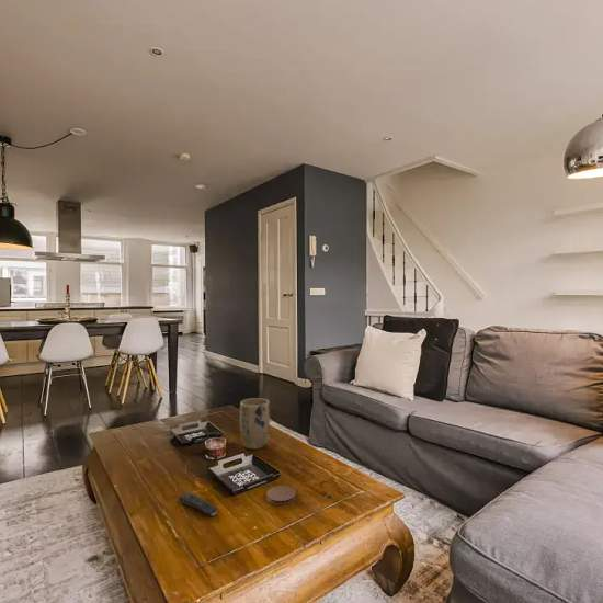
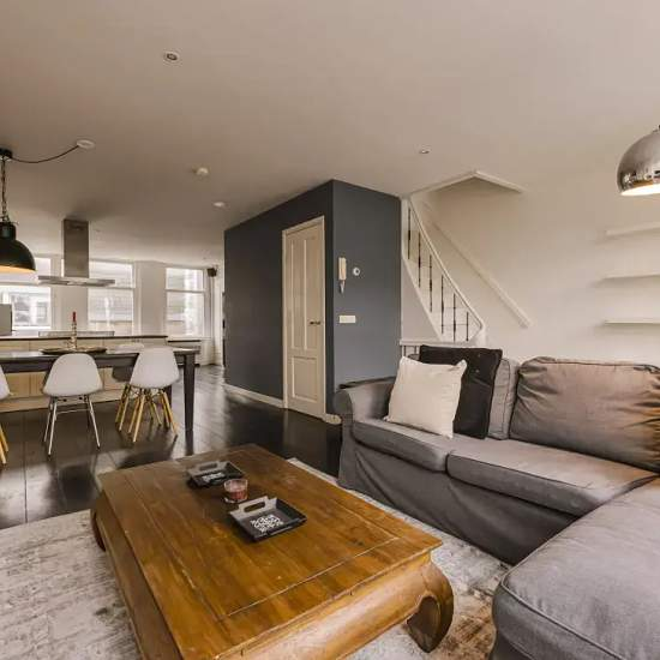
- remote control (198, 503)
- coaster (281, 494)
- plant pot (254, 423)
